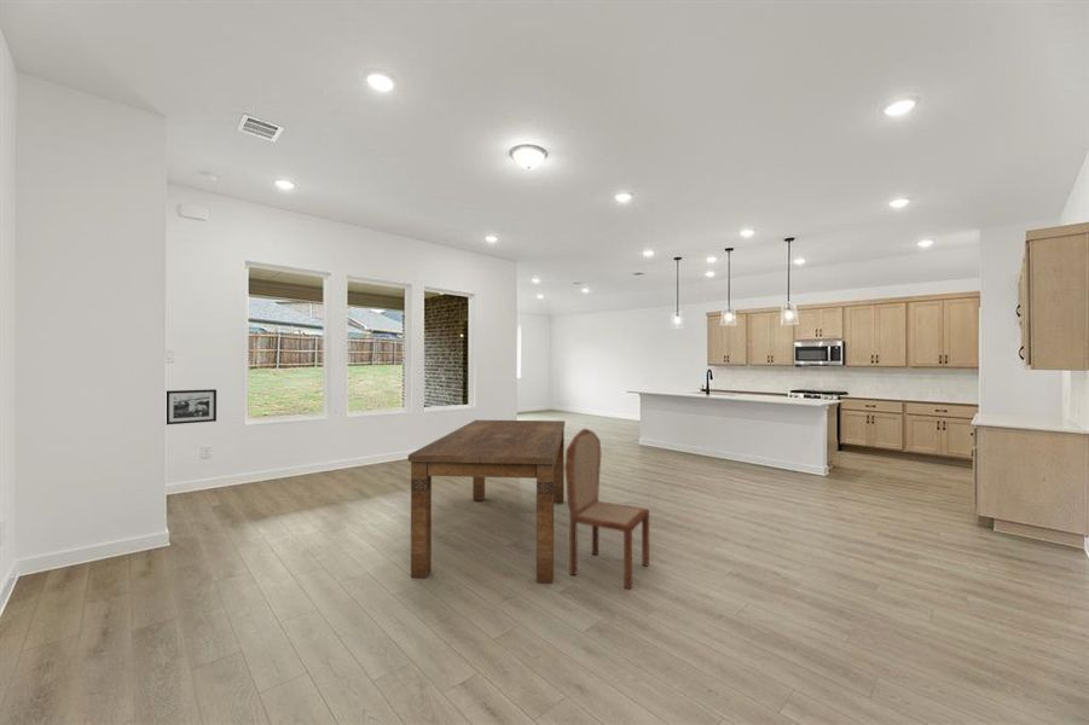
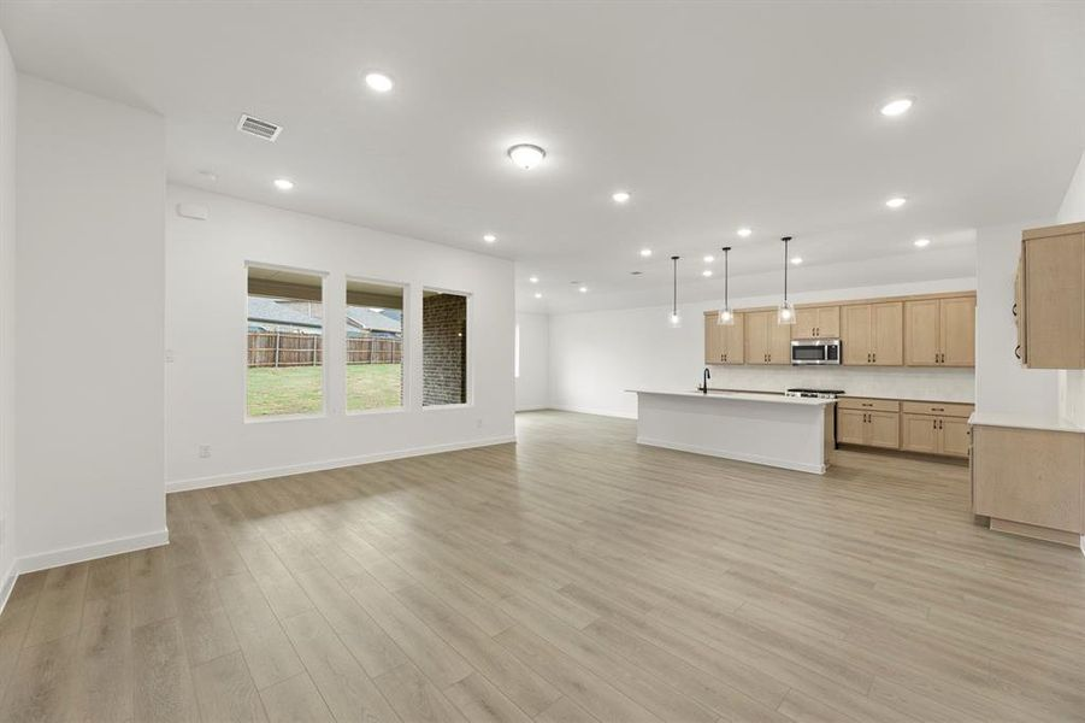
- picture frame (191, 406)
- chair (609, 503)
- dining table (504, 476)
